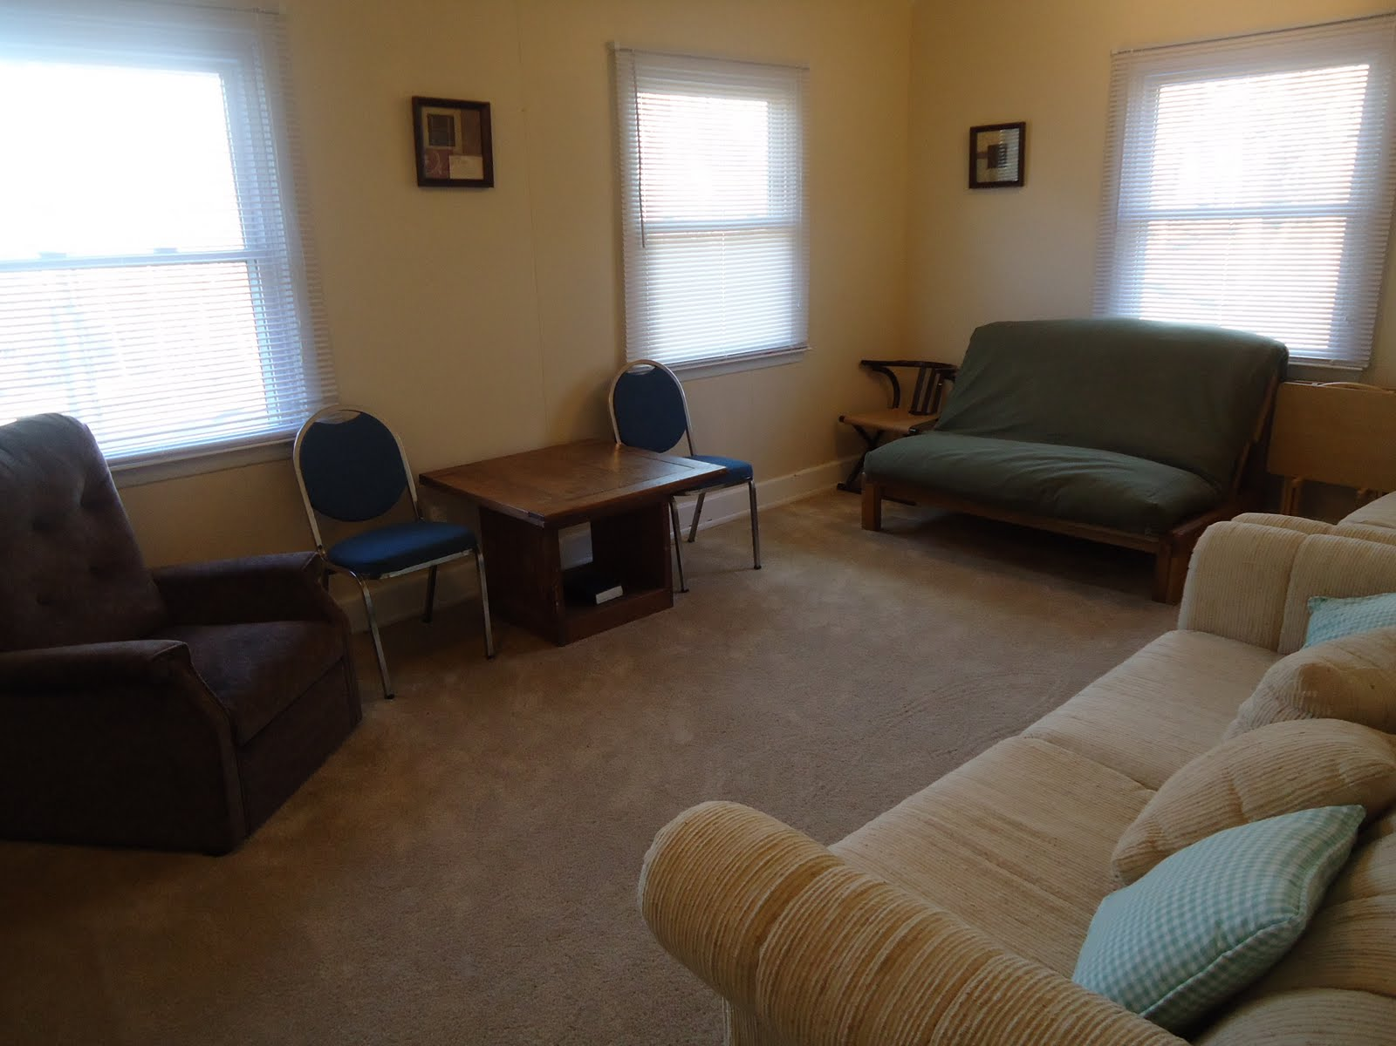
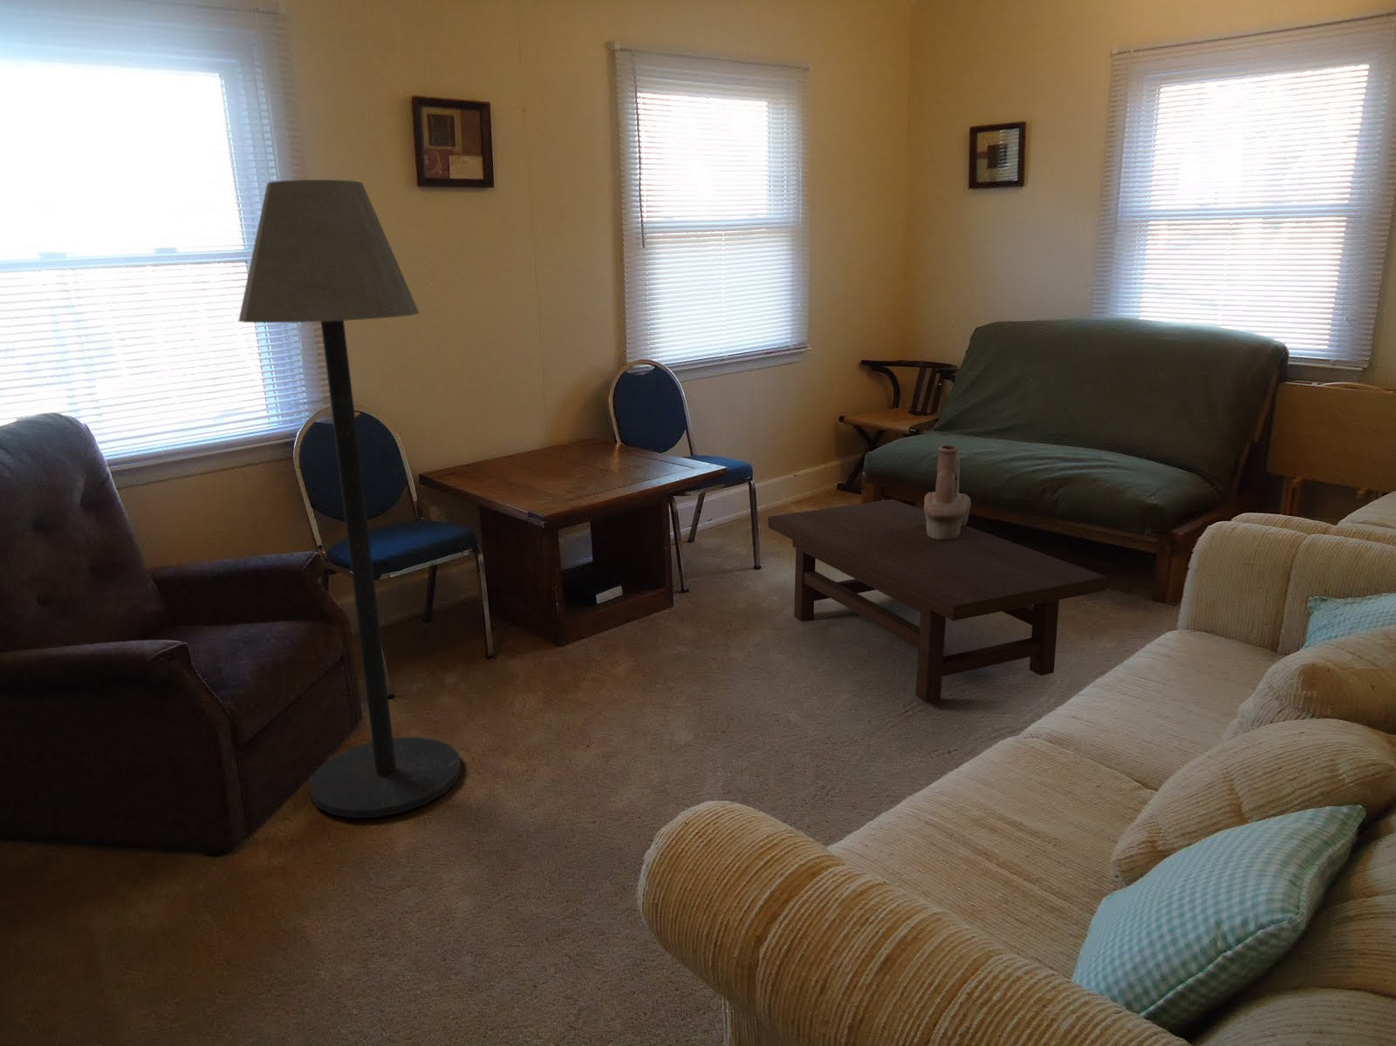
+ coffee table (916, 593)
+ floor lamp (354, 504)
+ decorative vase (945, 487)
